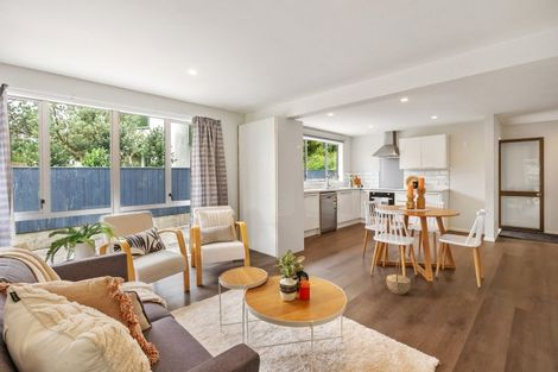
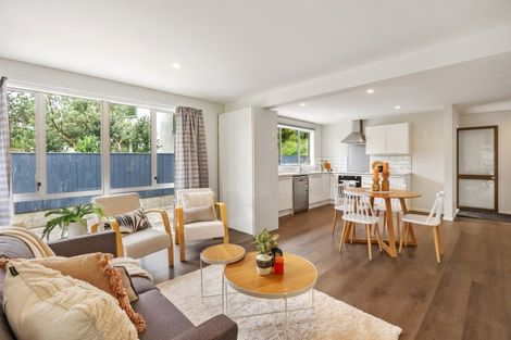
- basket (398, 275)
